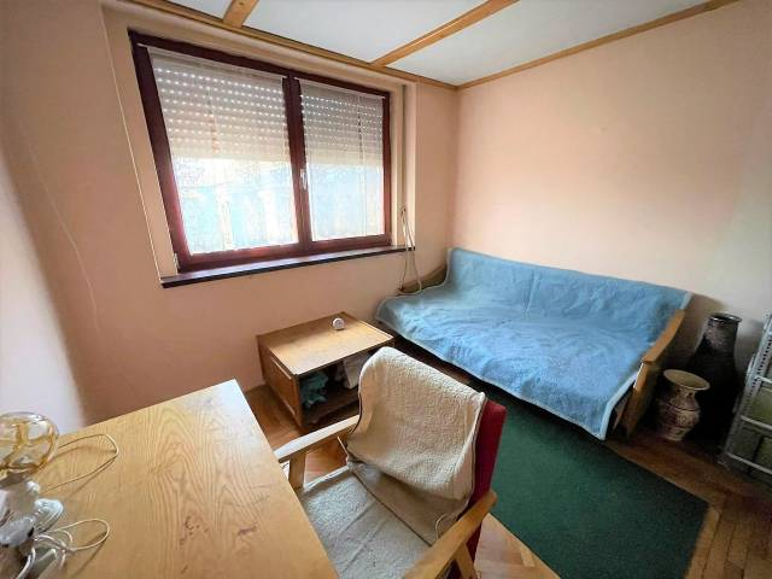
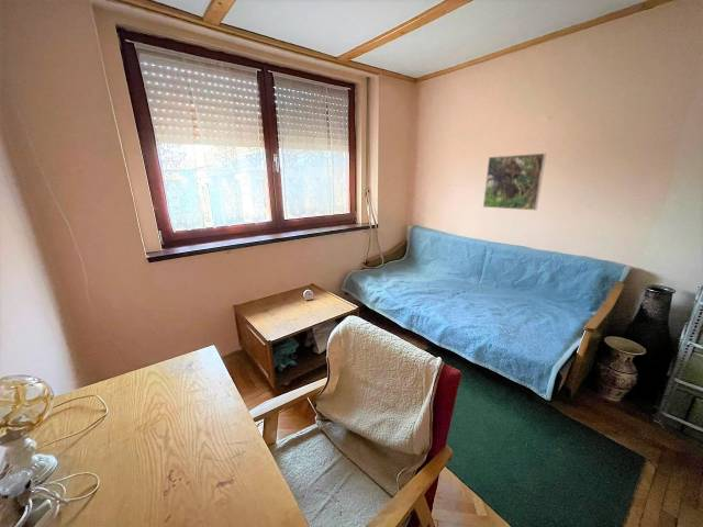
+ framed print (512, 182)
